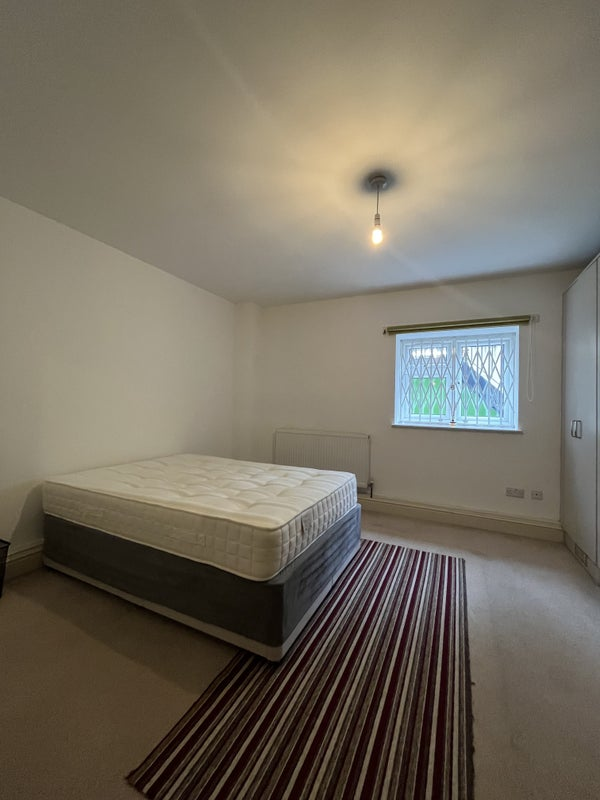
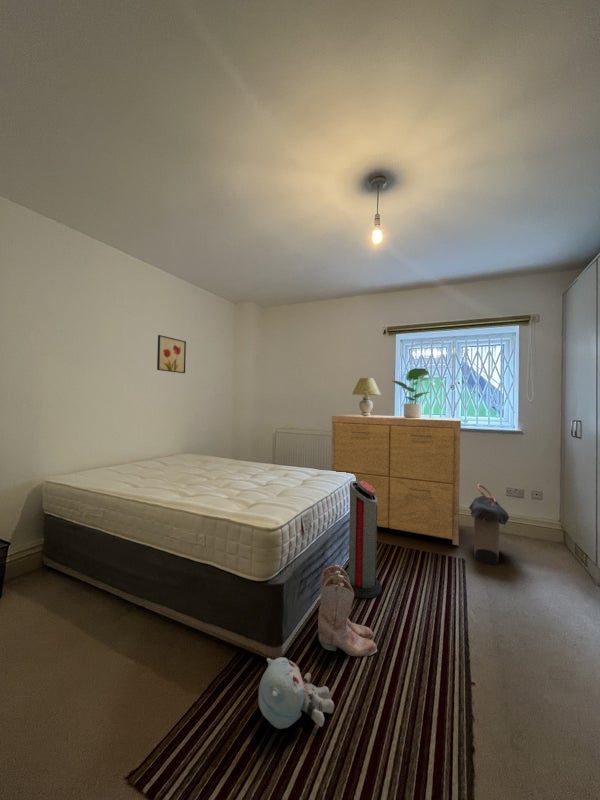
+ potted plant (410, 391)
+ air purifier (362, 534)
+ wall art (171, 355)
+ boots (347, 606)
+ dresser (394, 470)
+ table lamp (366, 397)
+ plush toy (295, 687)
+ laundry hamper (487, 520)
